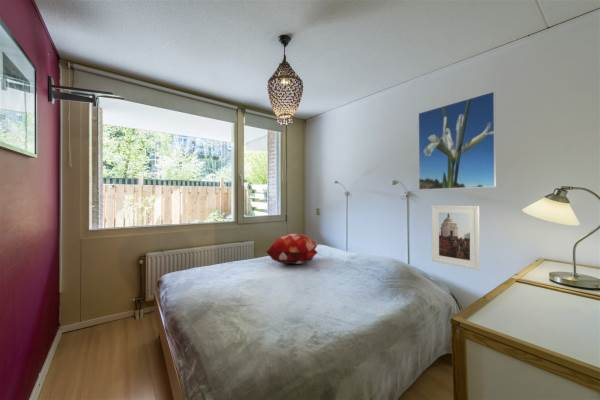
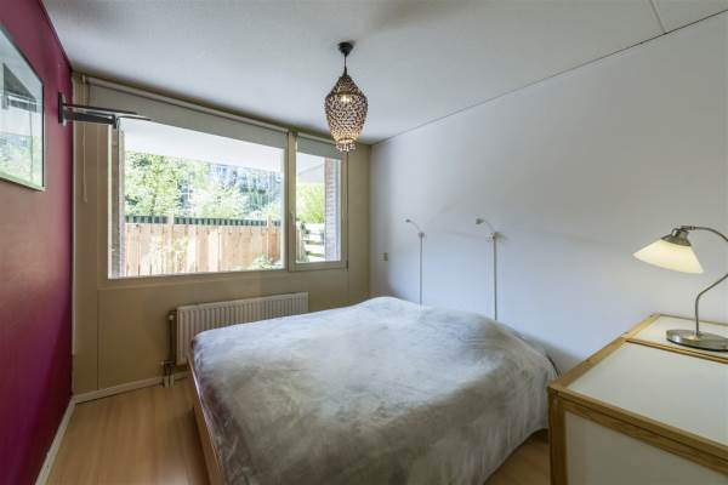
- decorative pillow (294, 248)
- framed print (453, 146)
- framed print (453, 235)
